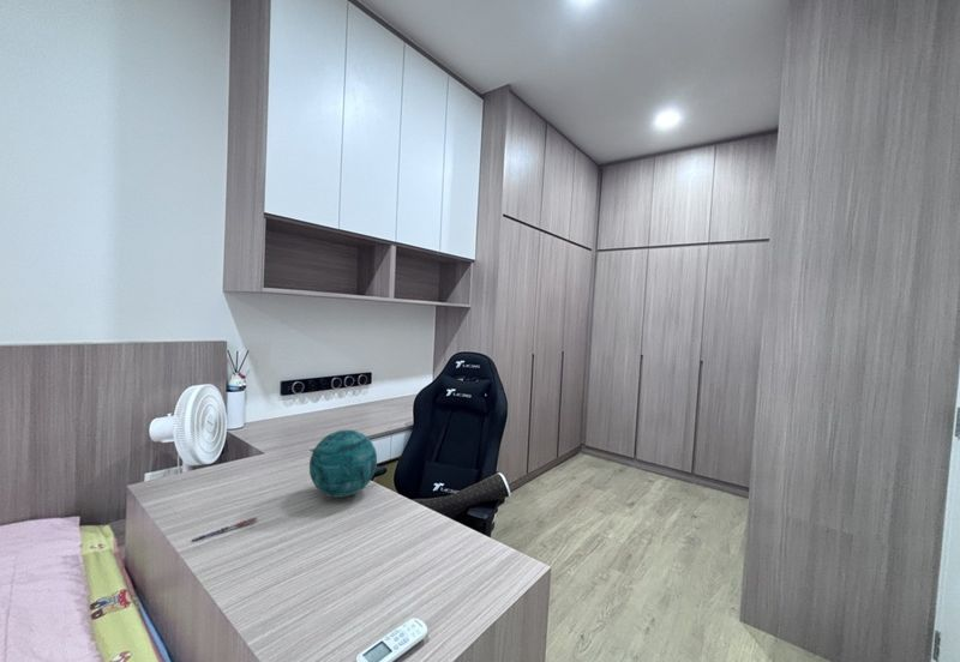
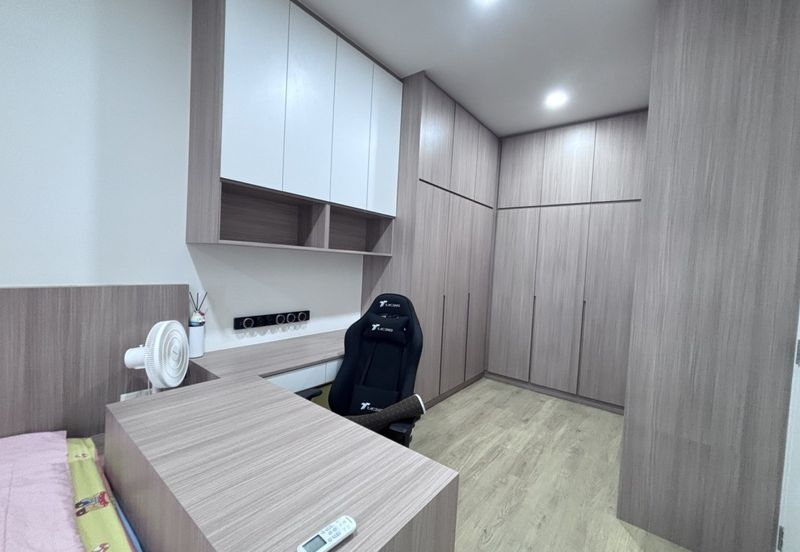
- decorative orb (343, 462)
- pen (226, 528)
